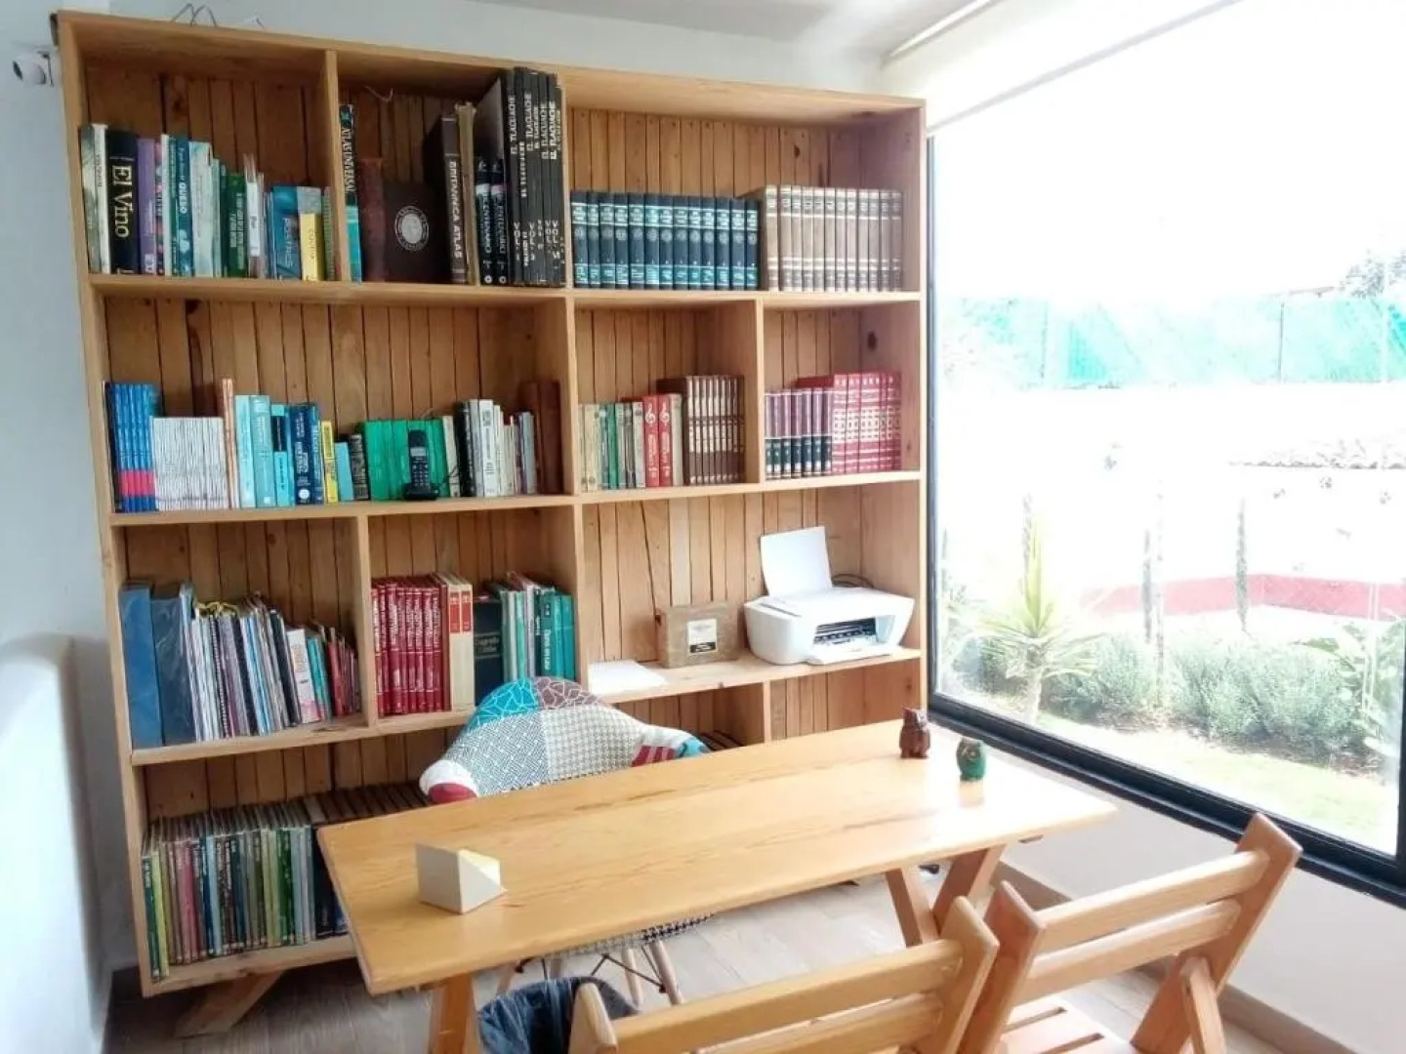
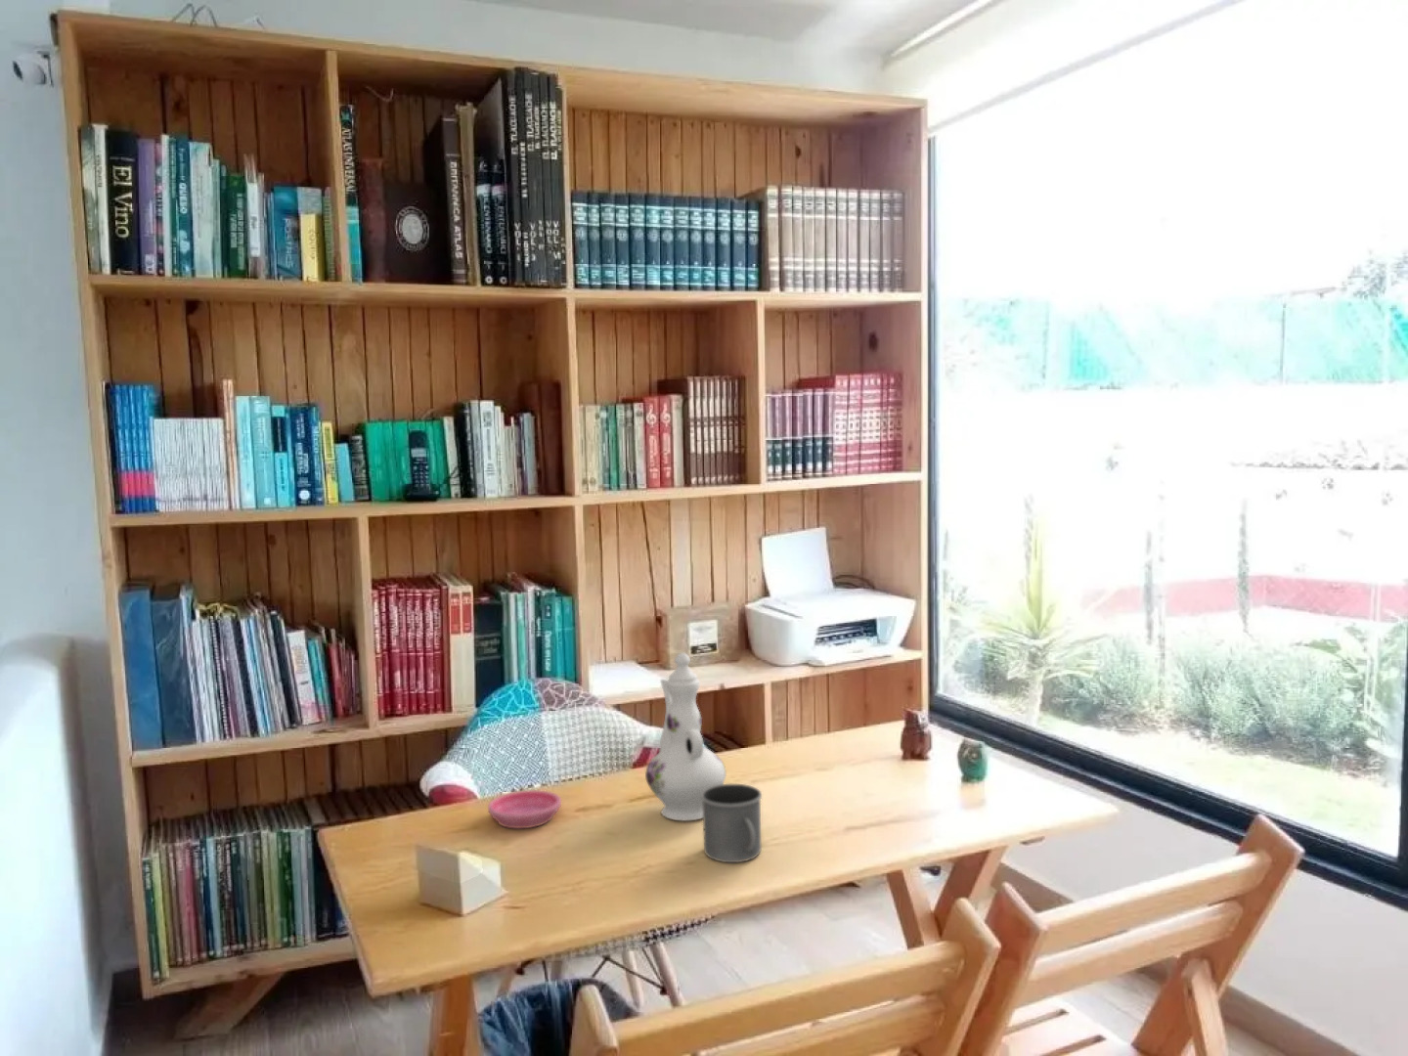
+ saucer (526, 810)
+ chinaware (681, 730)
+ mug (735, 824)
